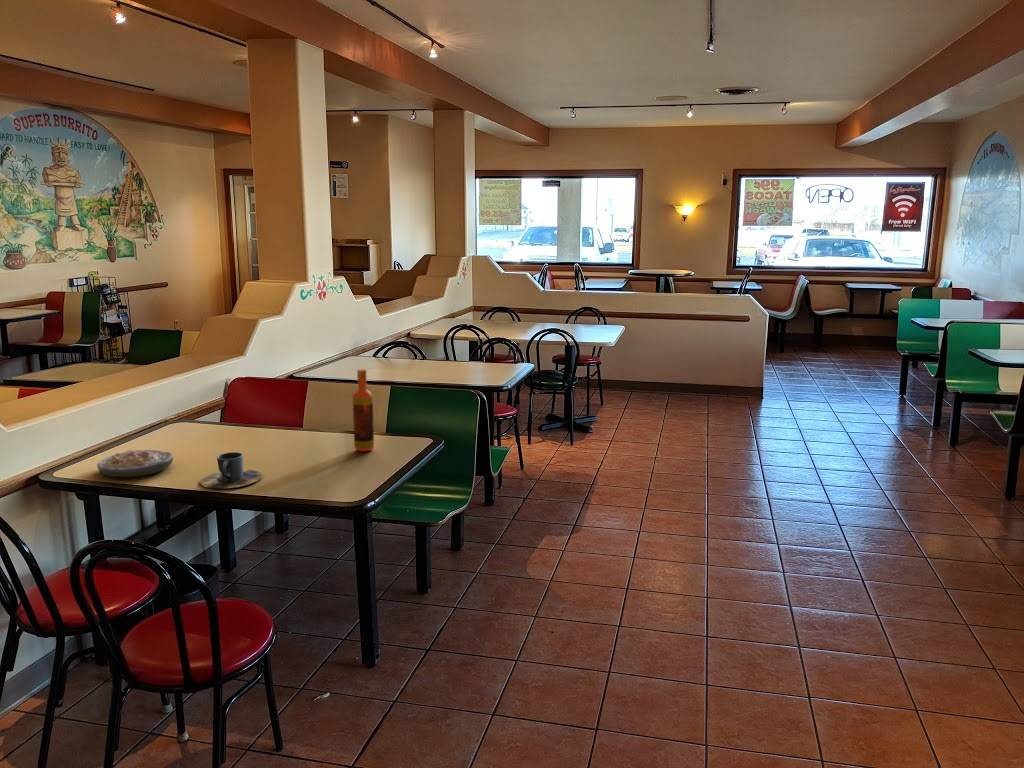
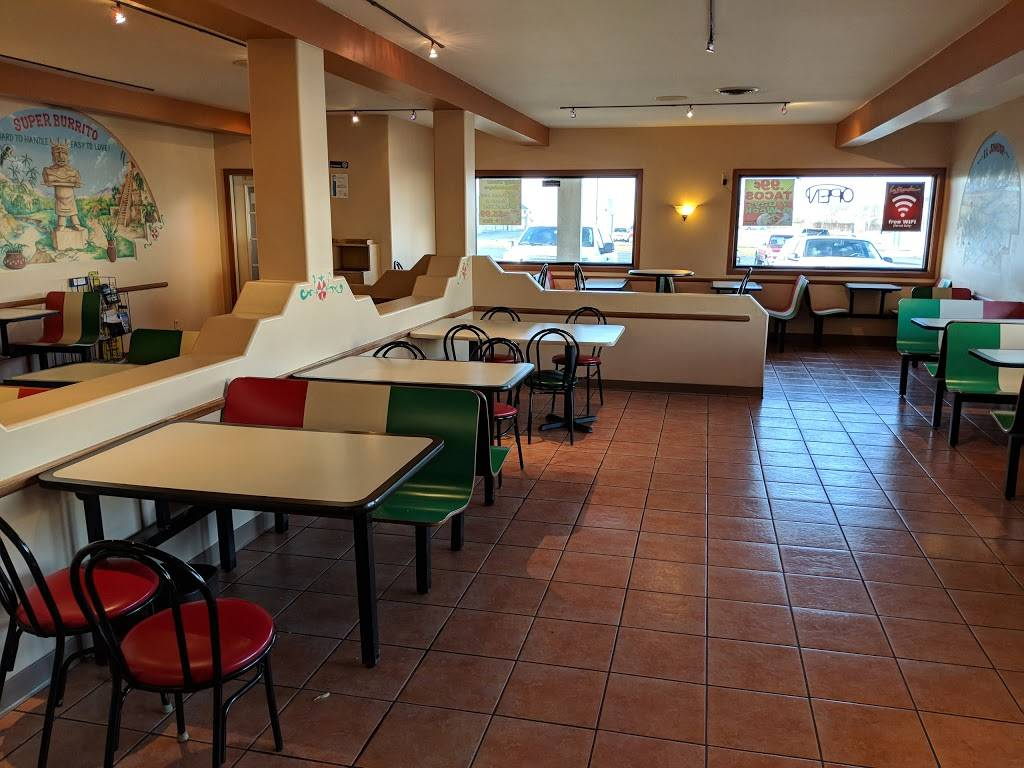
- cup (230, 467)
- hot sauce (363, 410)
- soup (135, 460)
